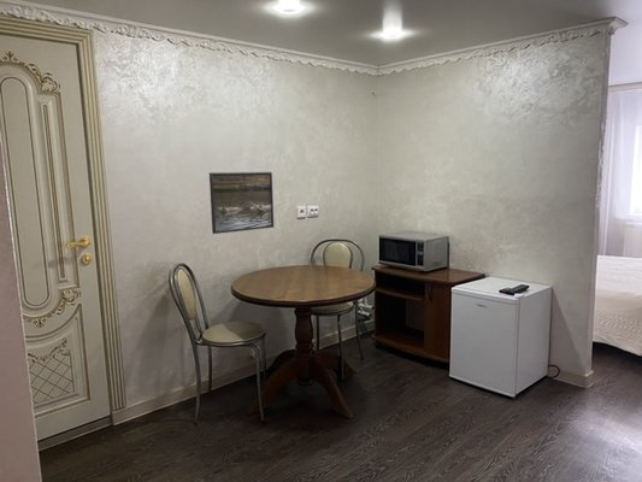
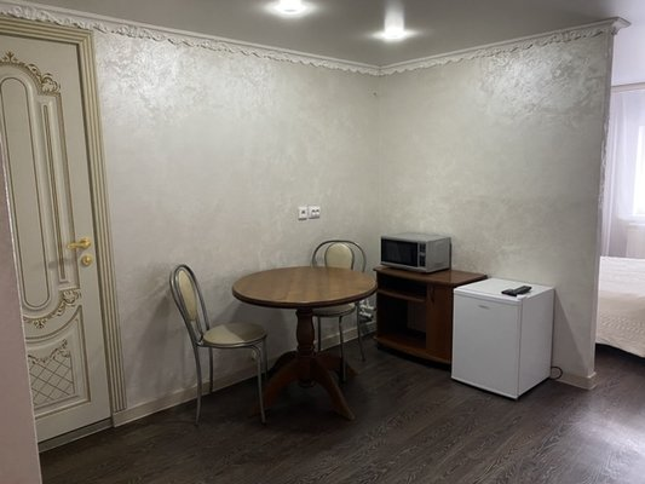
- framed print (243, 201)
